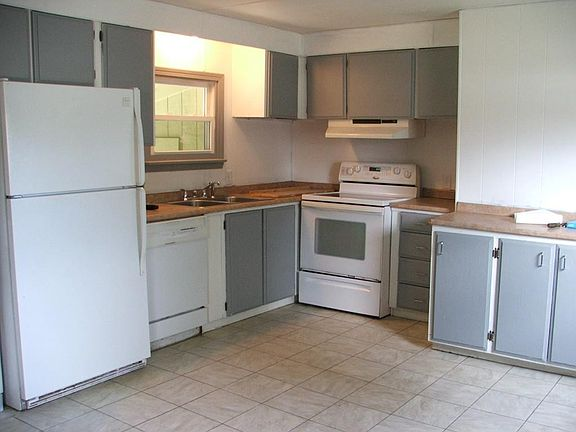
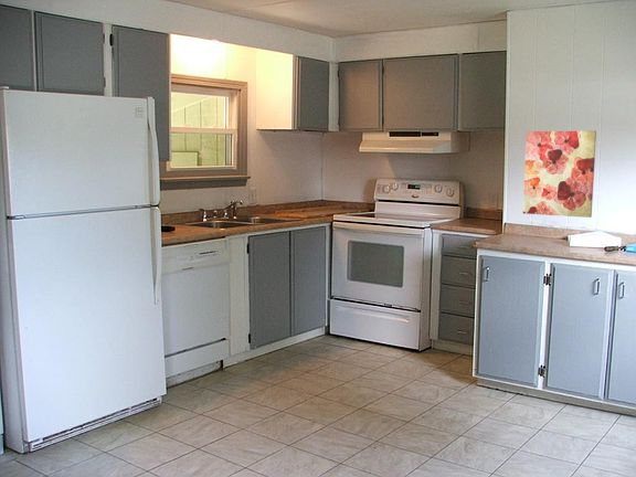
+ wall art (558, 173)
